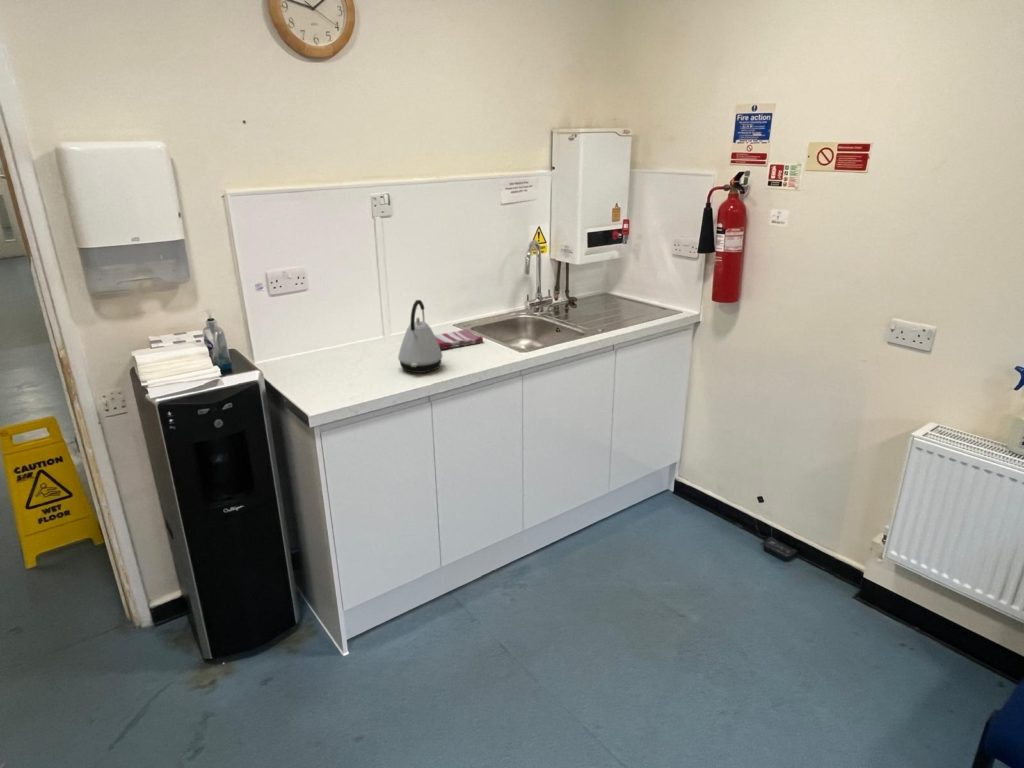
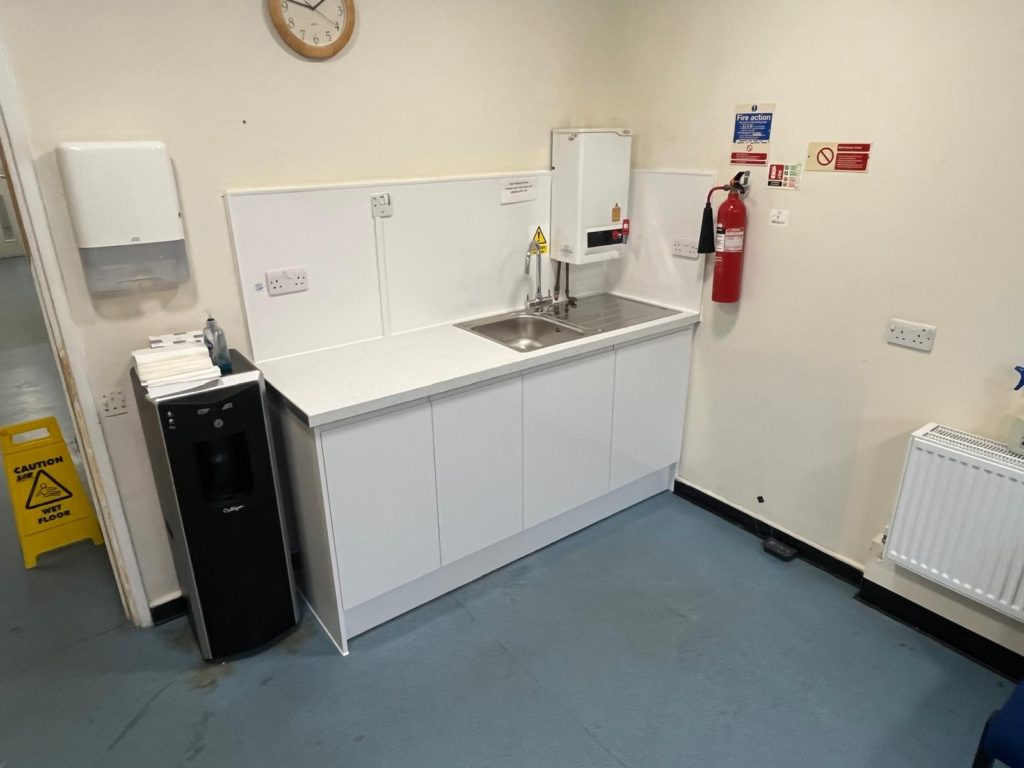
- dish towel (449, 338)
- kettle (419, 334)
